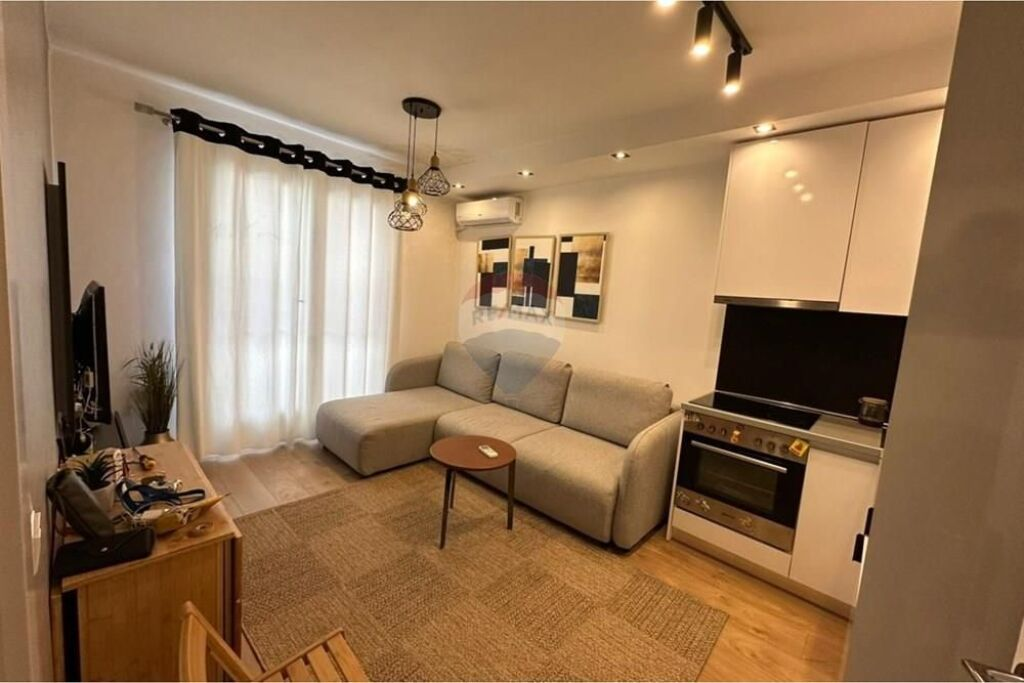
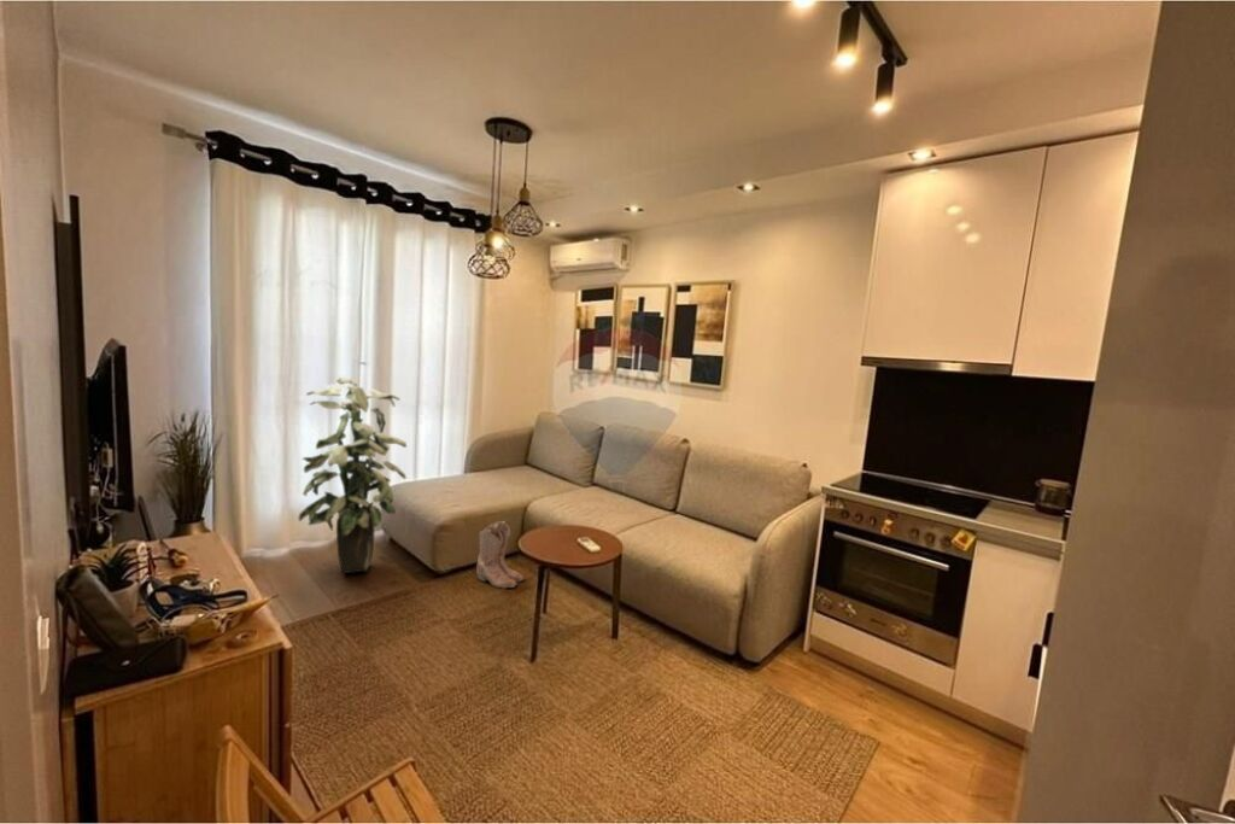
+ indoor plant (351, 473)
+ boots (502, 551)
